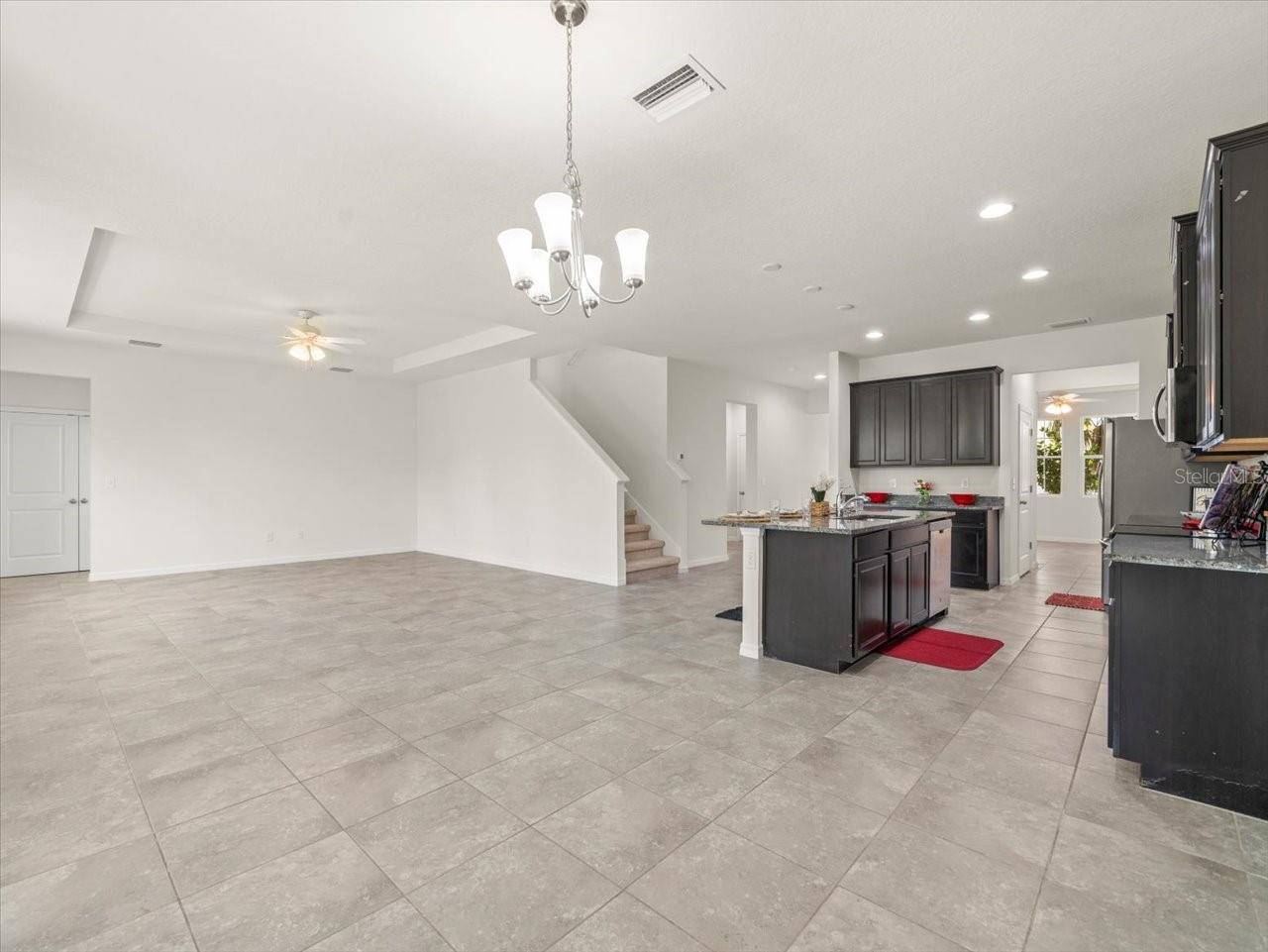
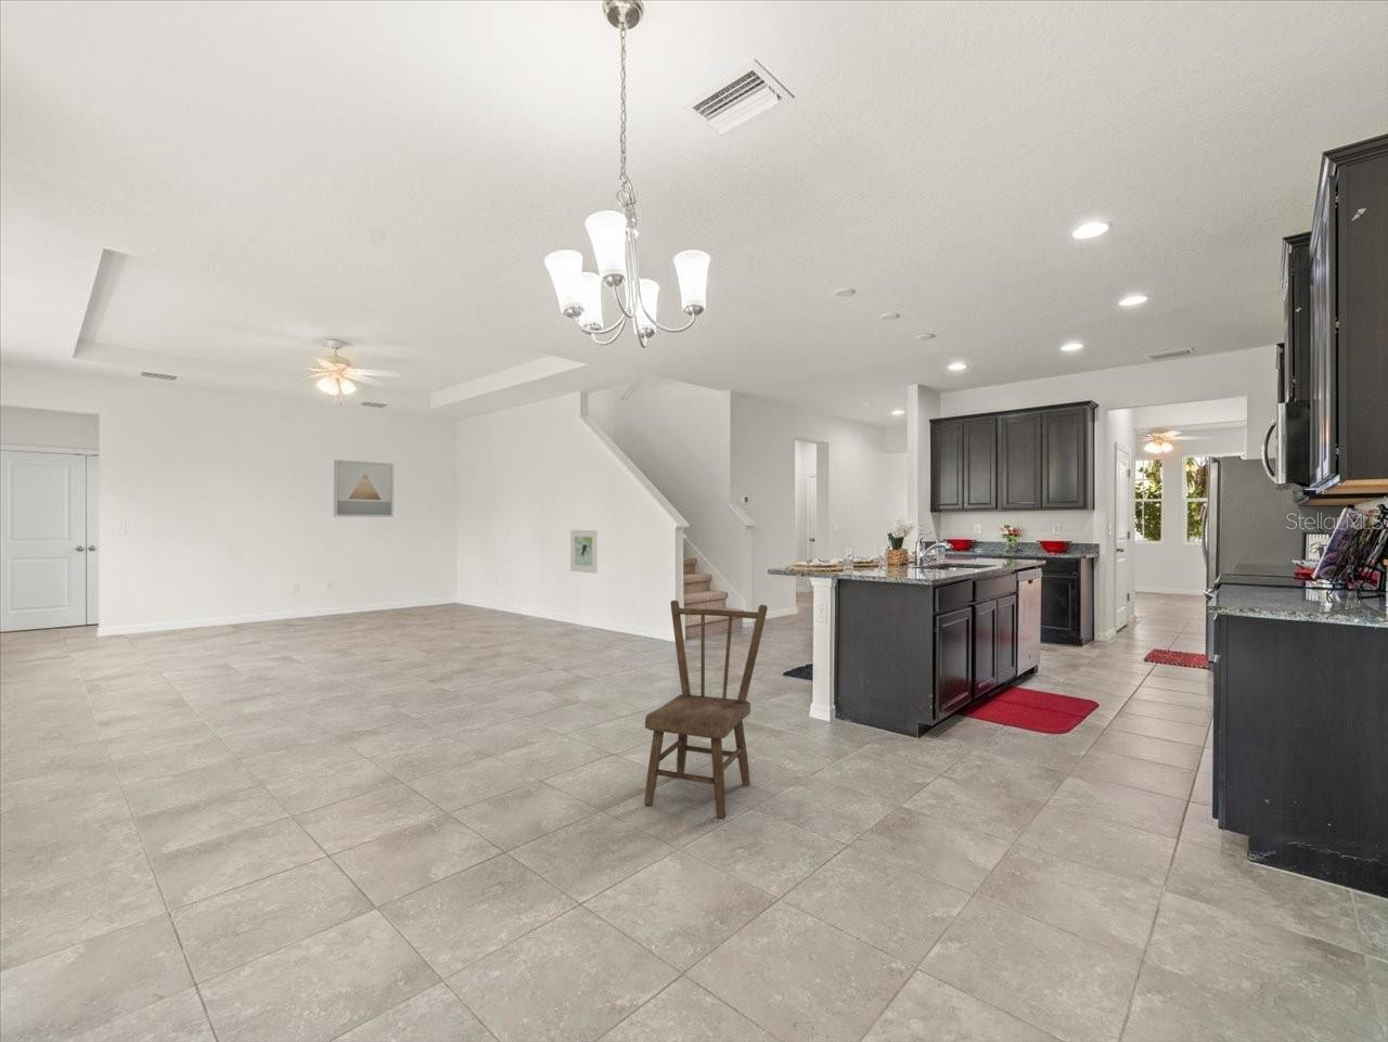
+ wall art (365, 489)
+ dining chair (702, 699)
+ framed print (583, 551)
